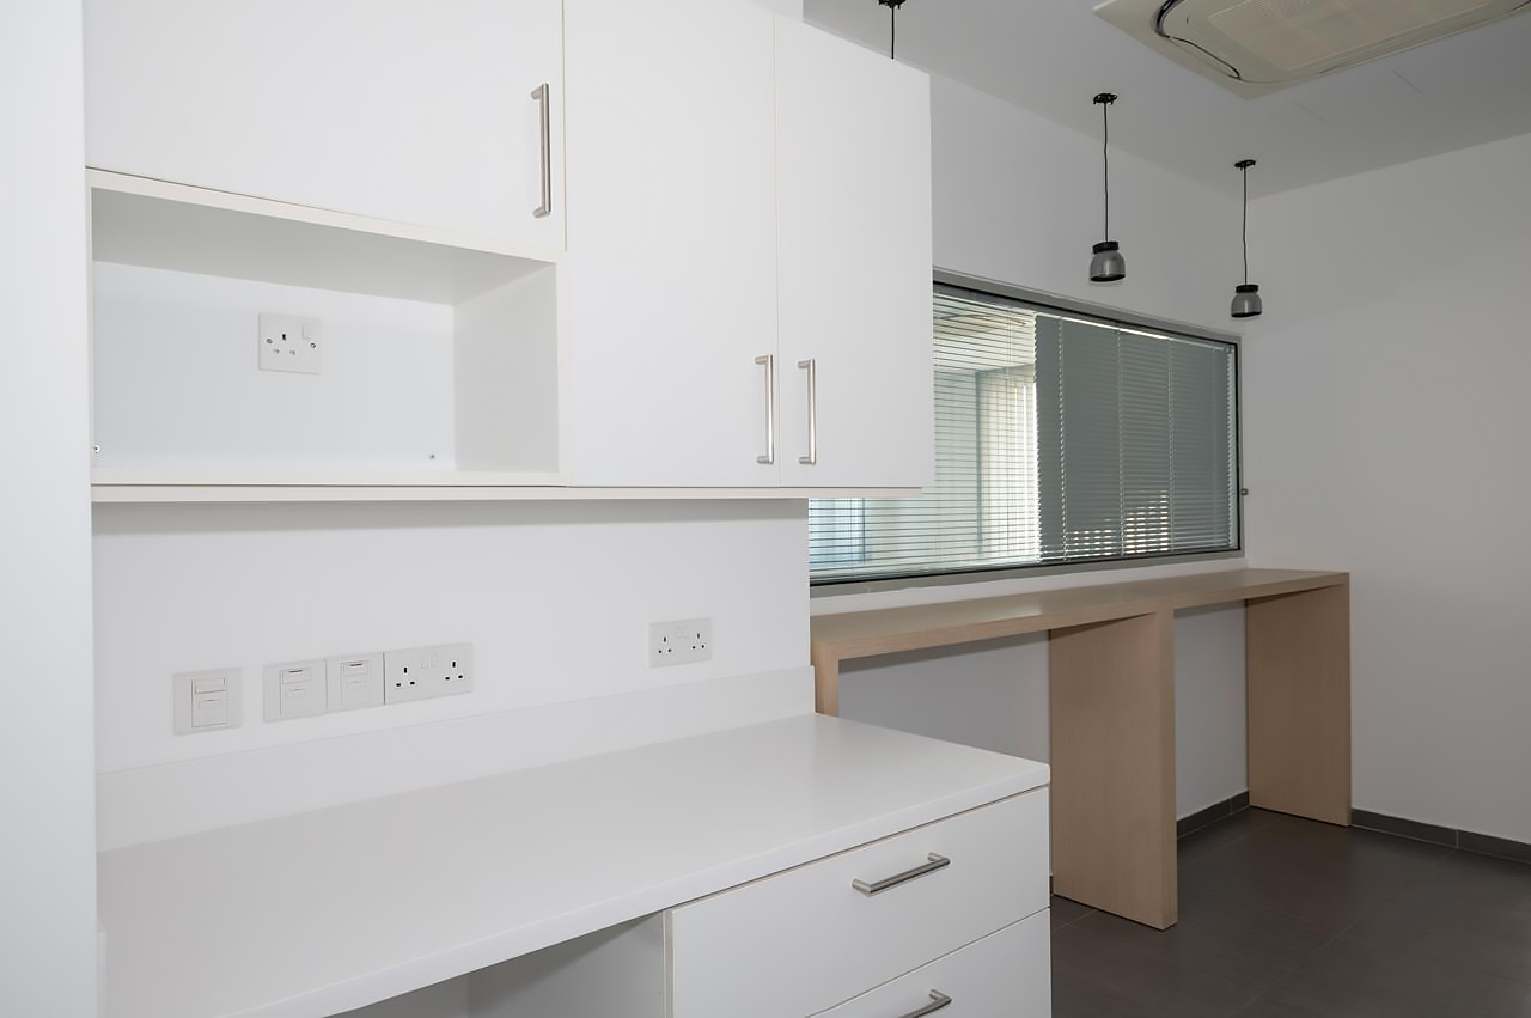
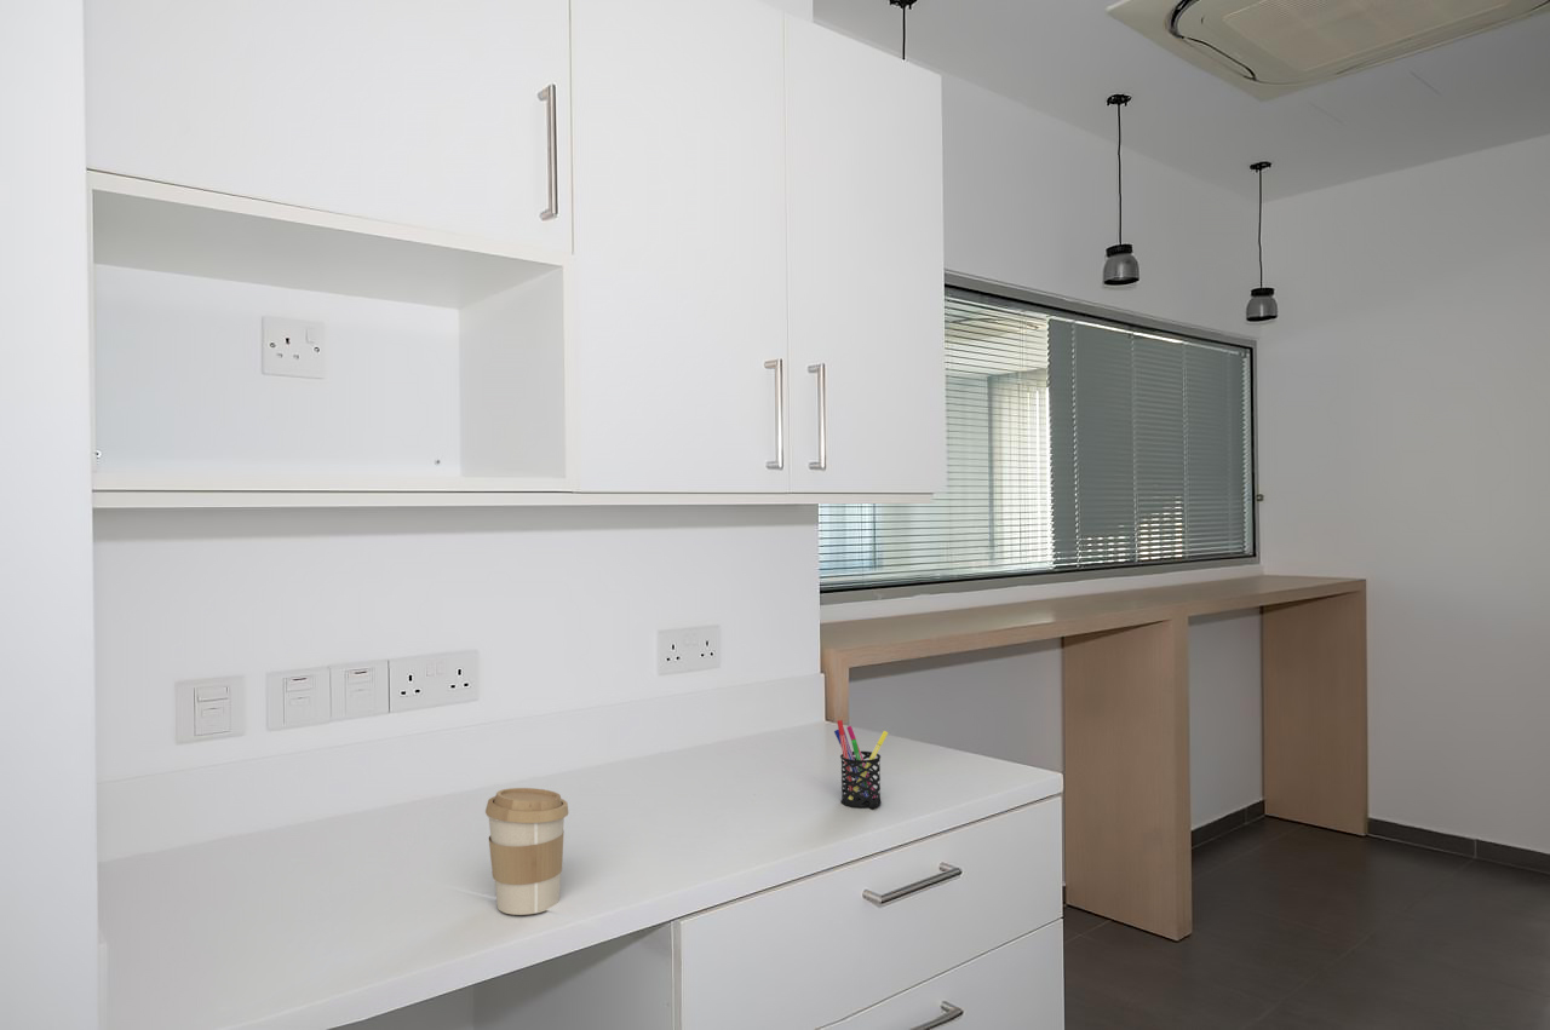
+ pen holder (857, 763)
+ coffee cup (527, 846)
